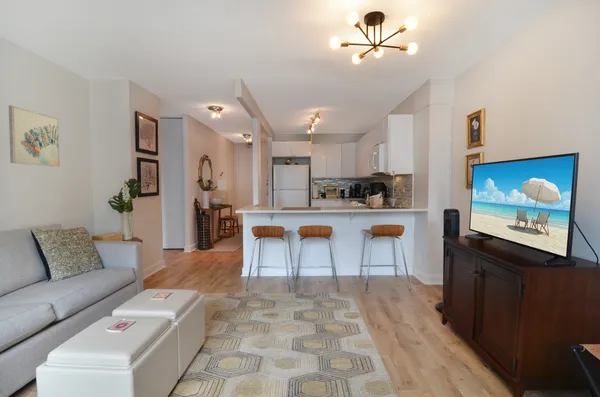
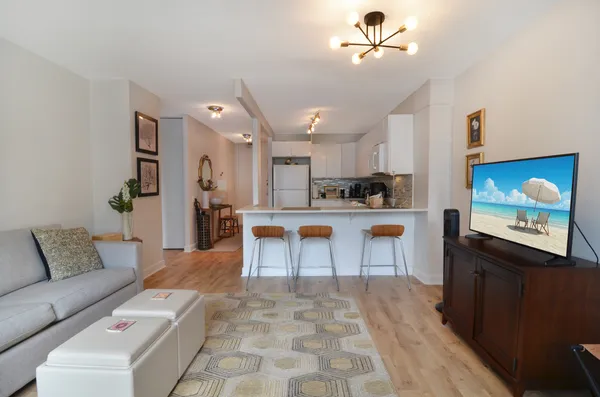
- wall art (36, 138)
